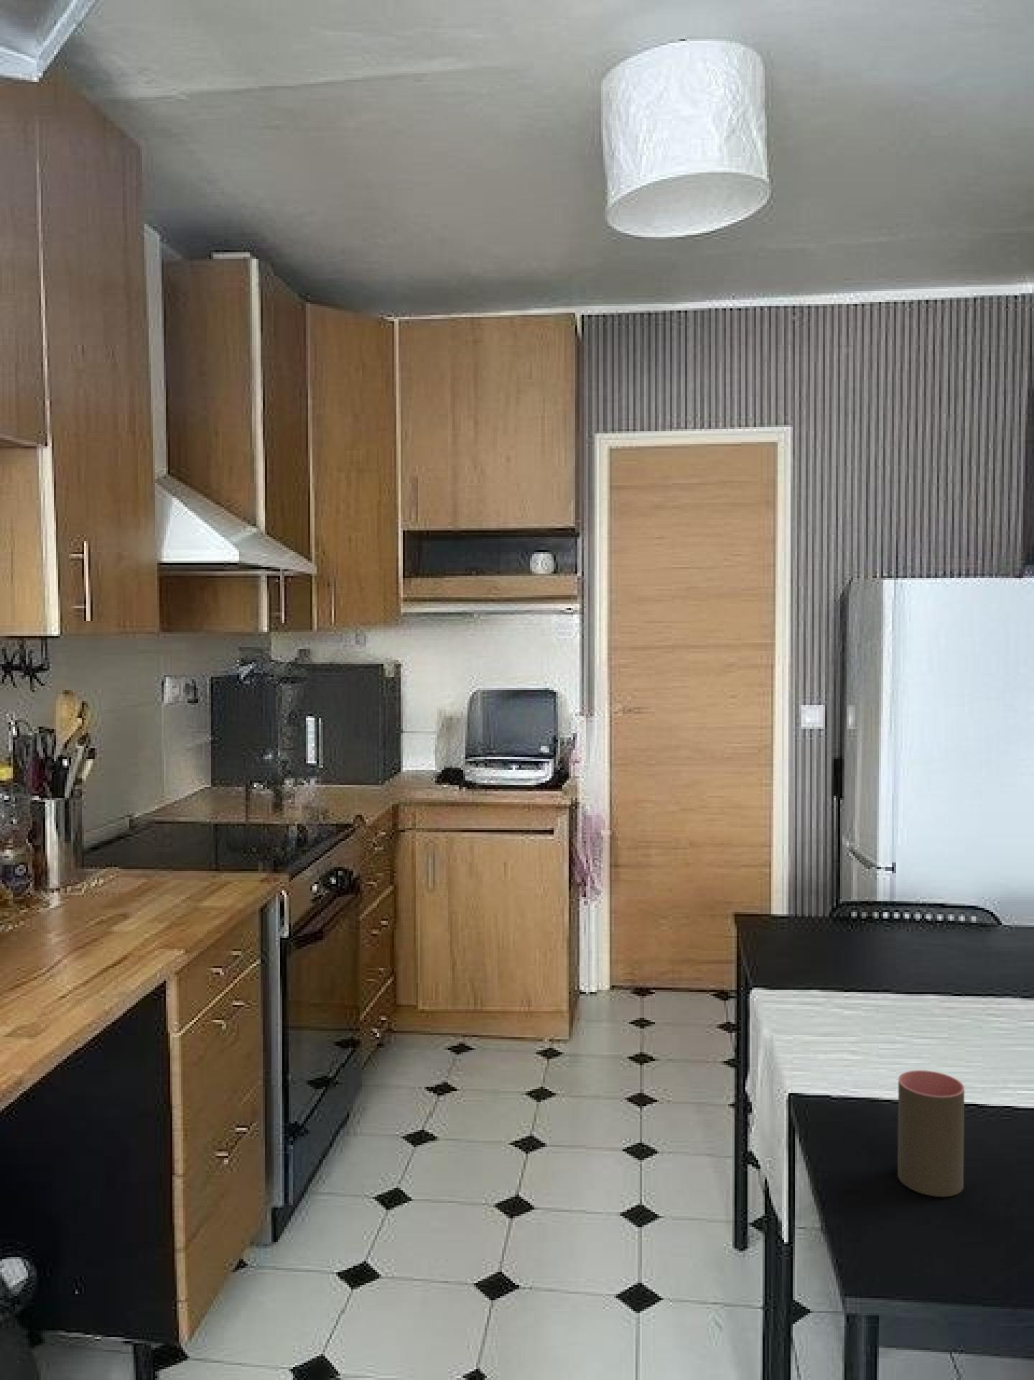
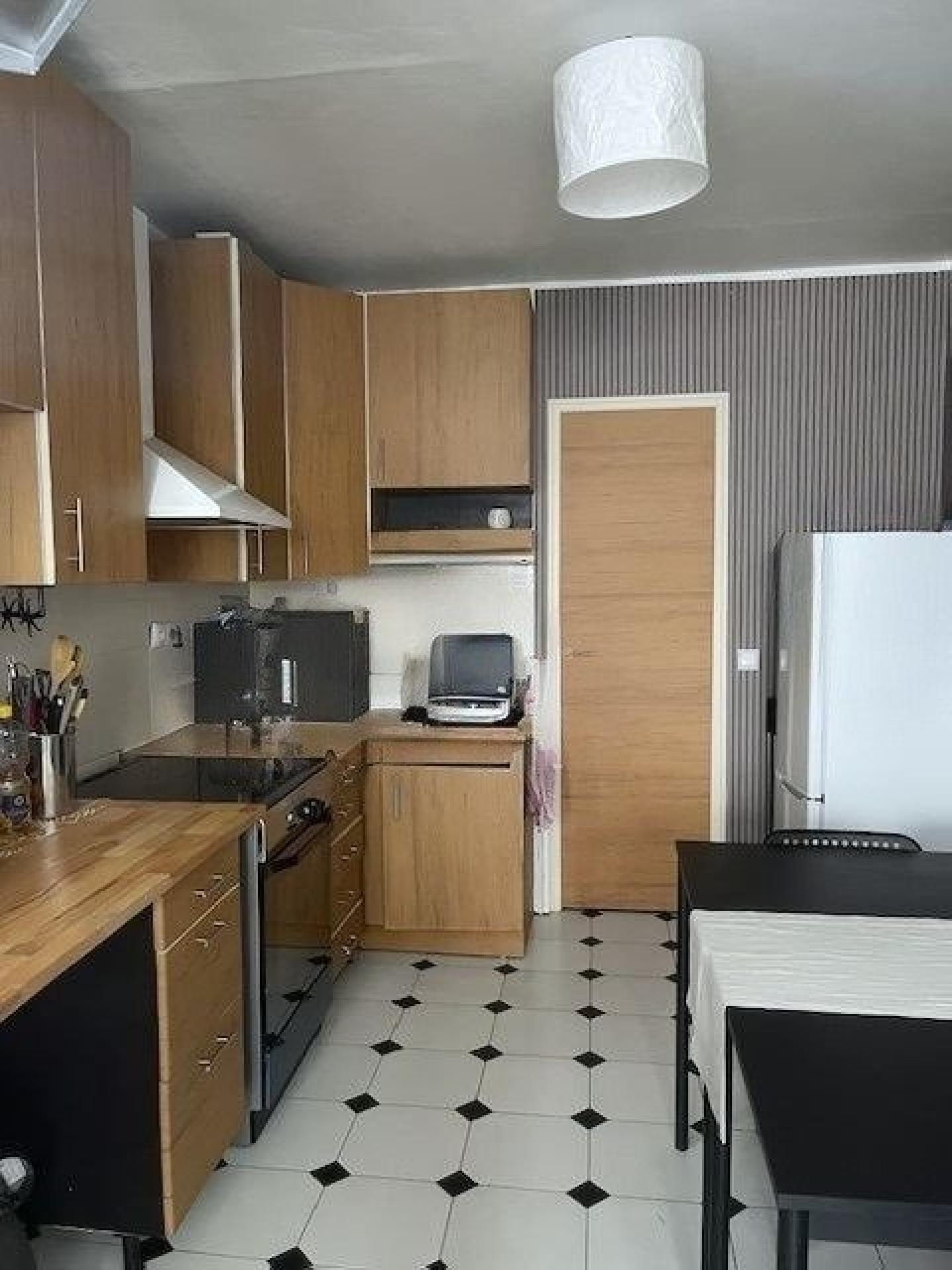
- cup (931, 1131)
